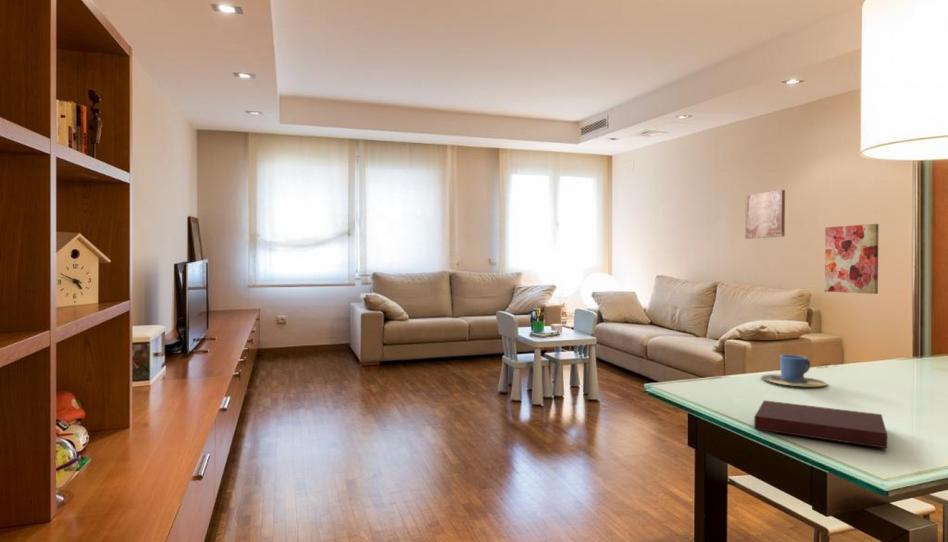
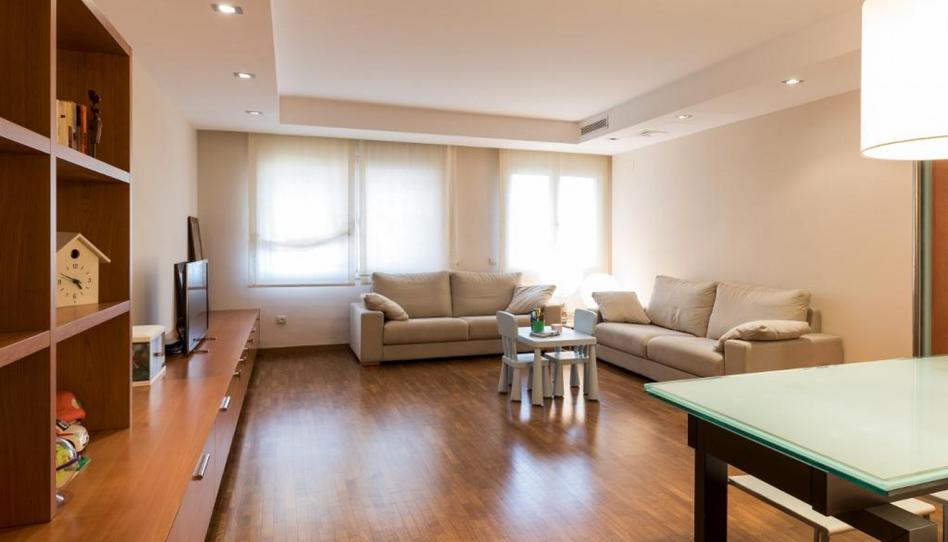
- wall art (764, 215)
- cup (793, 368)
- wall art (850, 259)
- notebook (818, 421)
